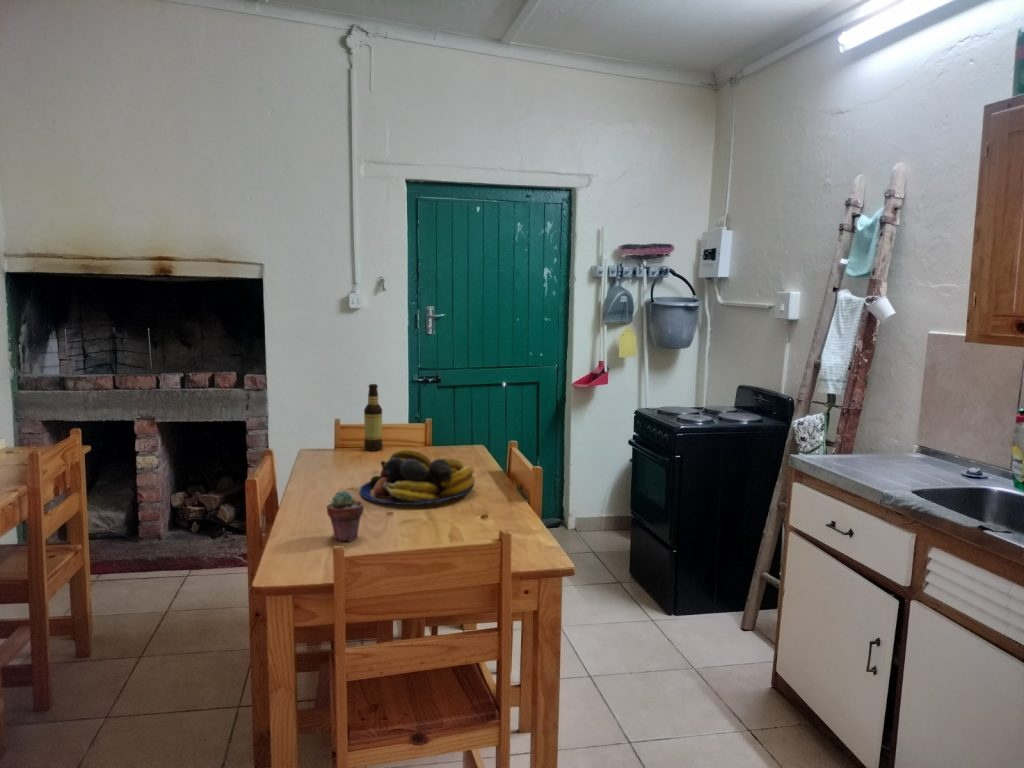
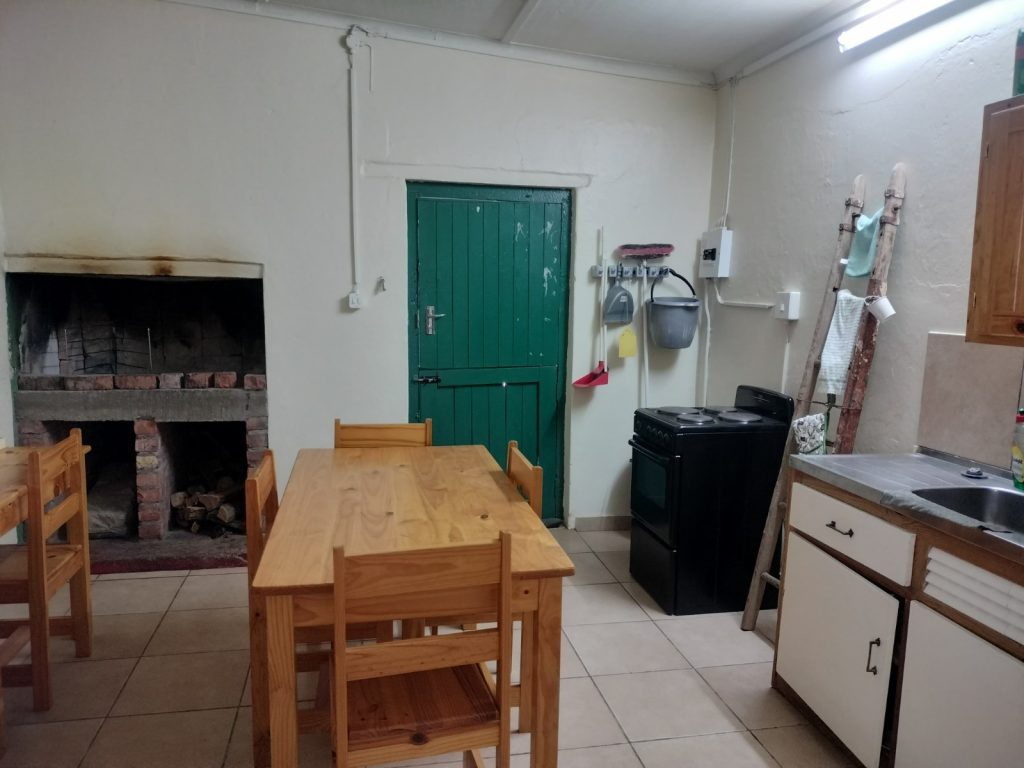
- fruit bowl (416, 470)
- potted succulent (345, 514)
- bottle (373, 416)
